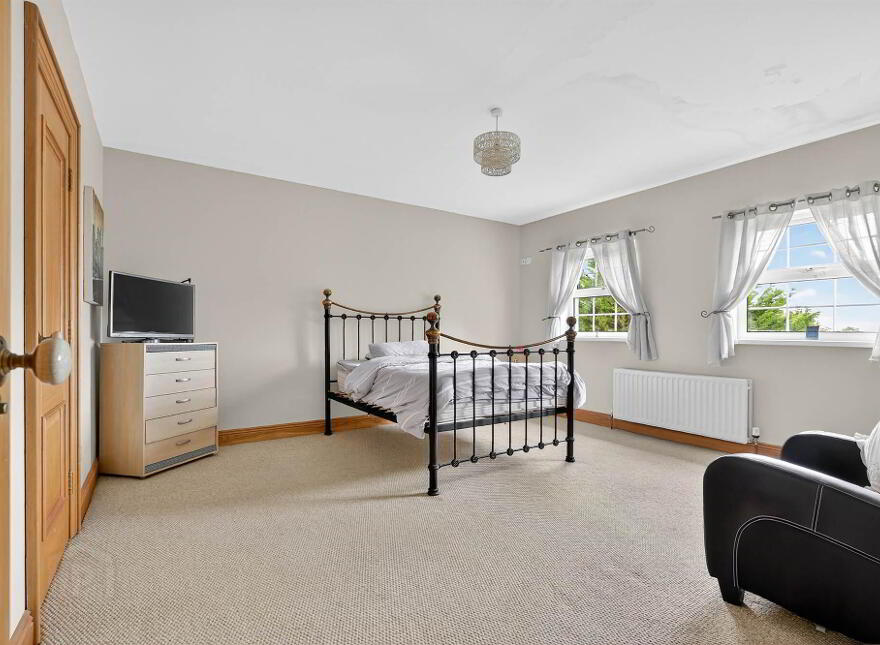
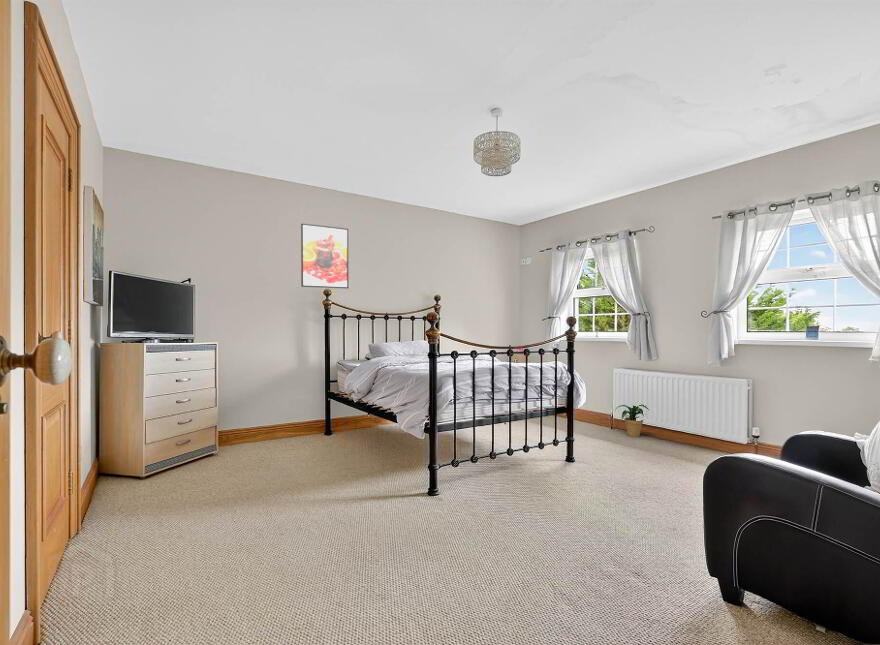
+ potted plant (634, 419)
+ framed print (325, 256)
